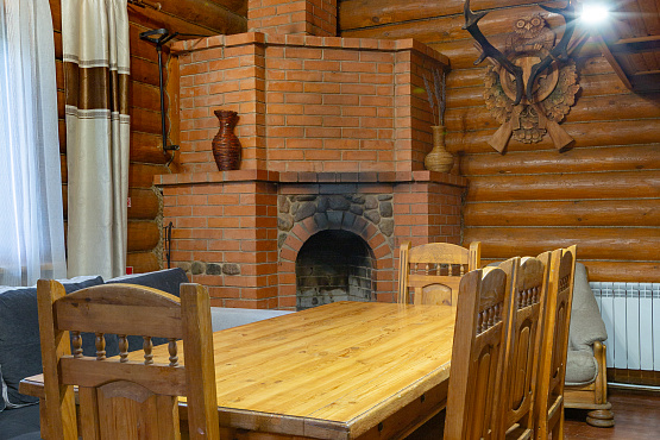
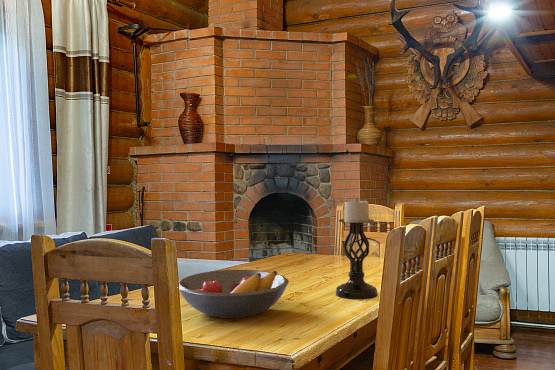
+ fruit bowl (233, 292)
+ candle holder (358, 246)
